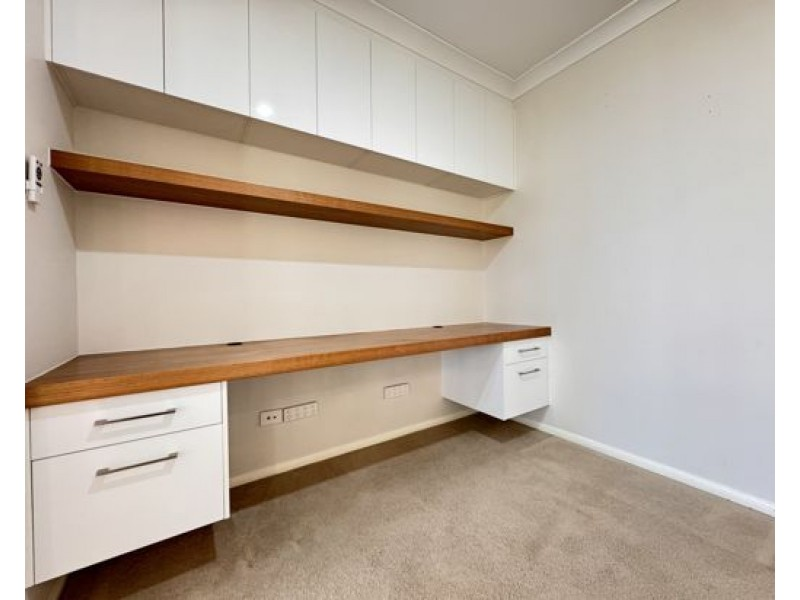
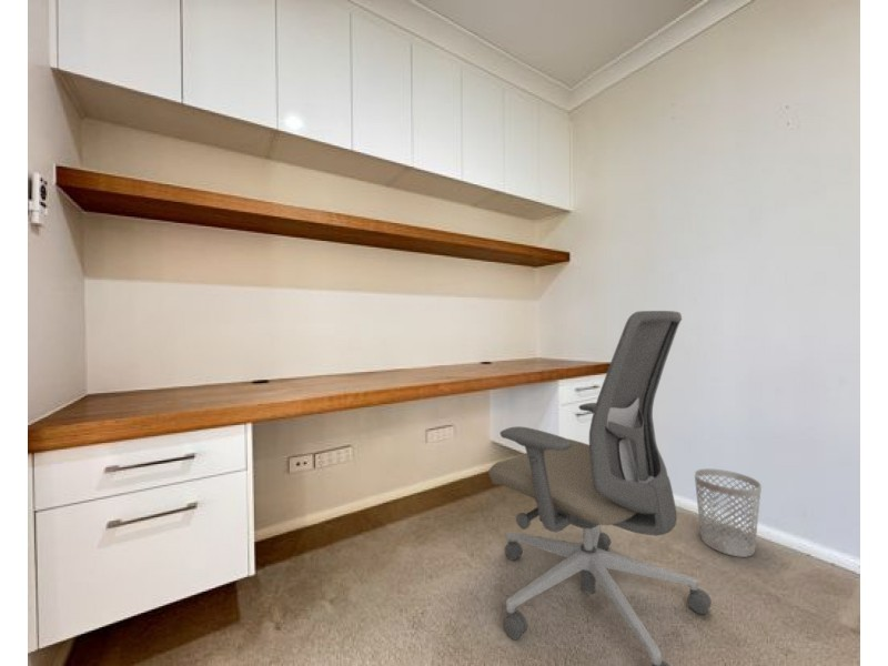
+ wastebasket (726, 511)
+ office chair (583, 454)
